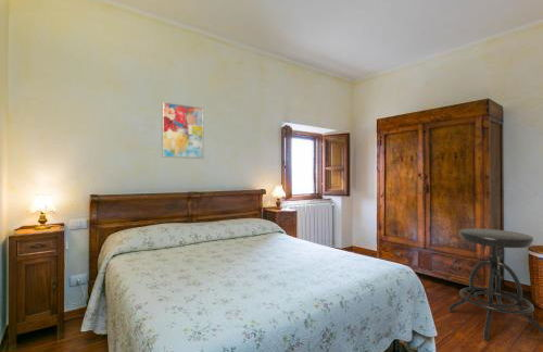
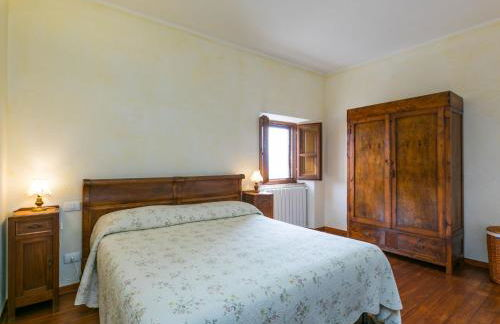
- wall art (184, 131)
- stool (492, 279)
